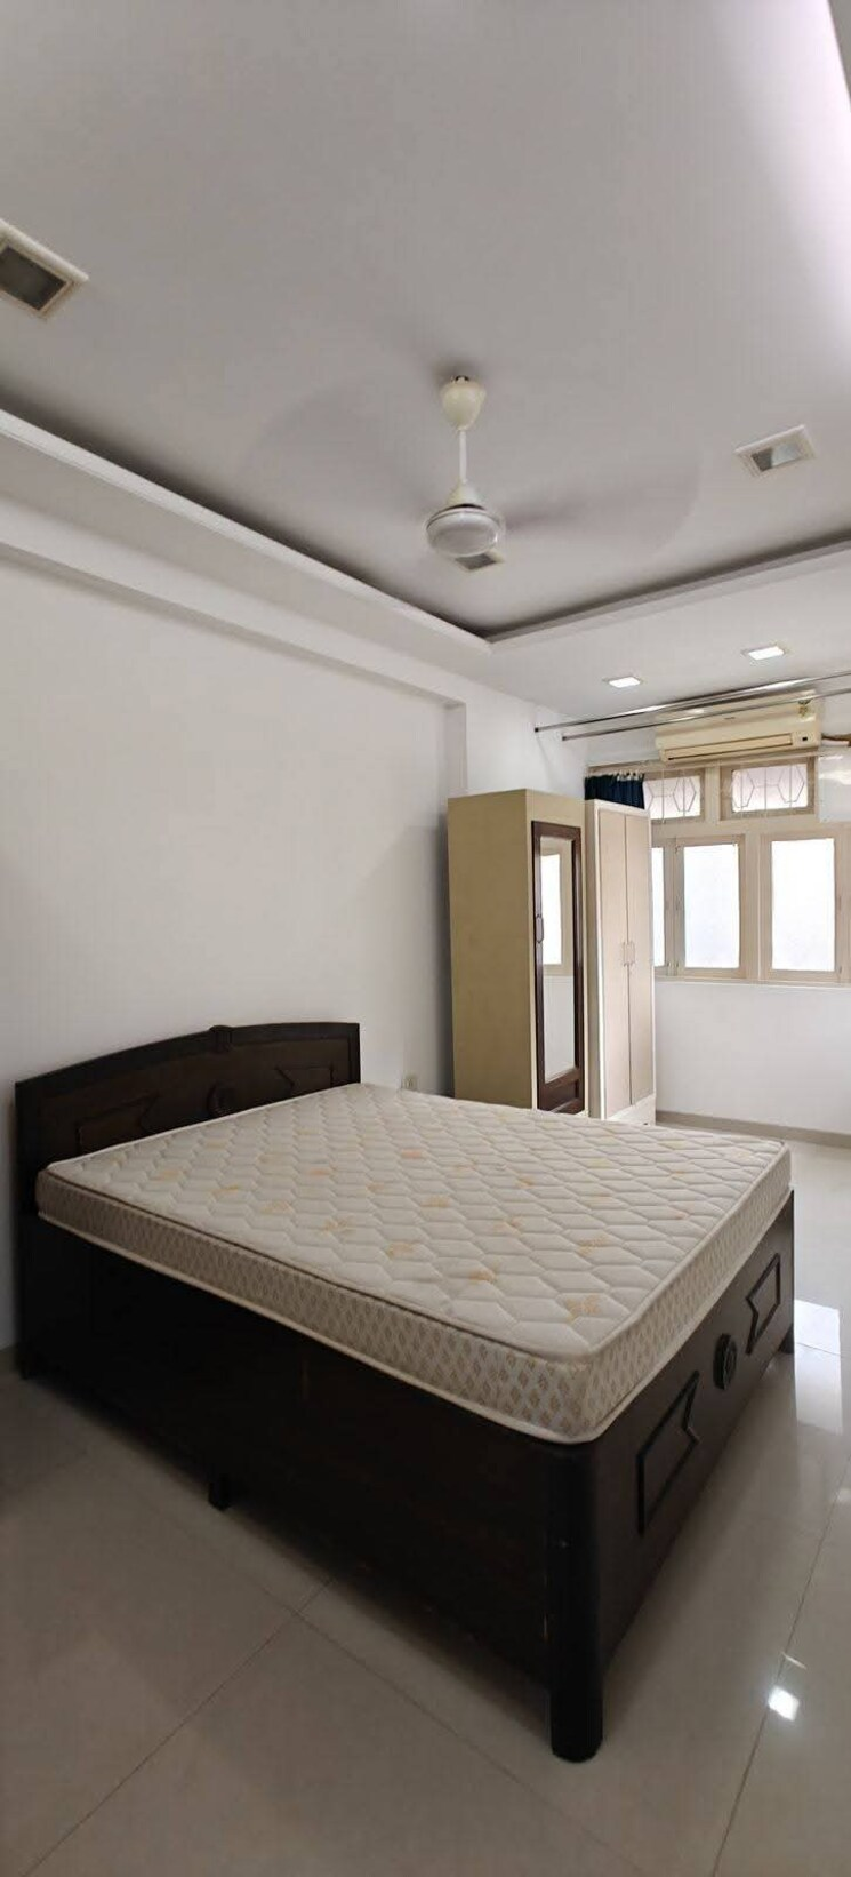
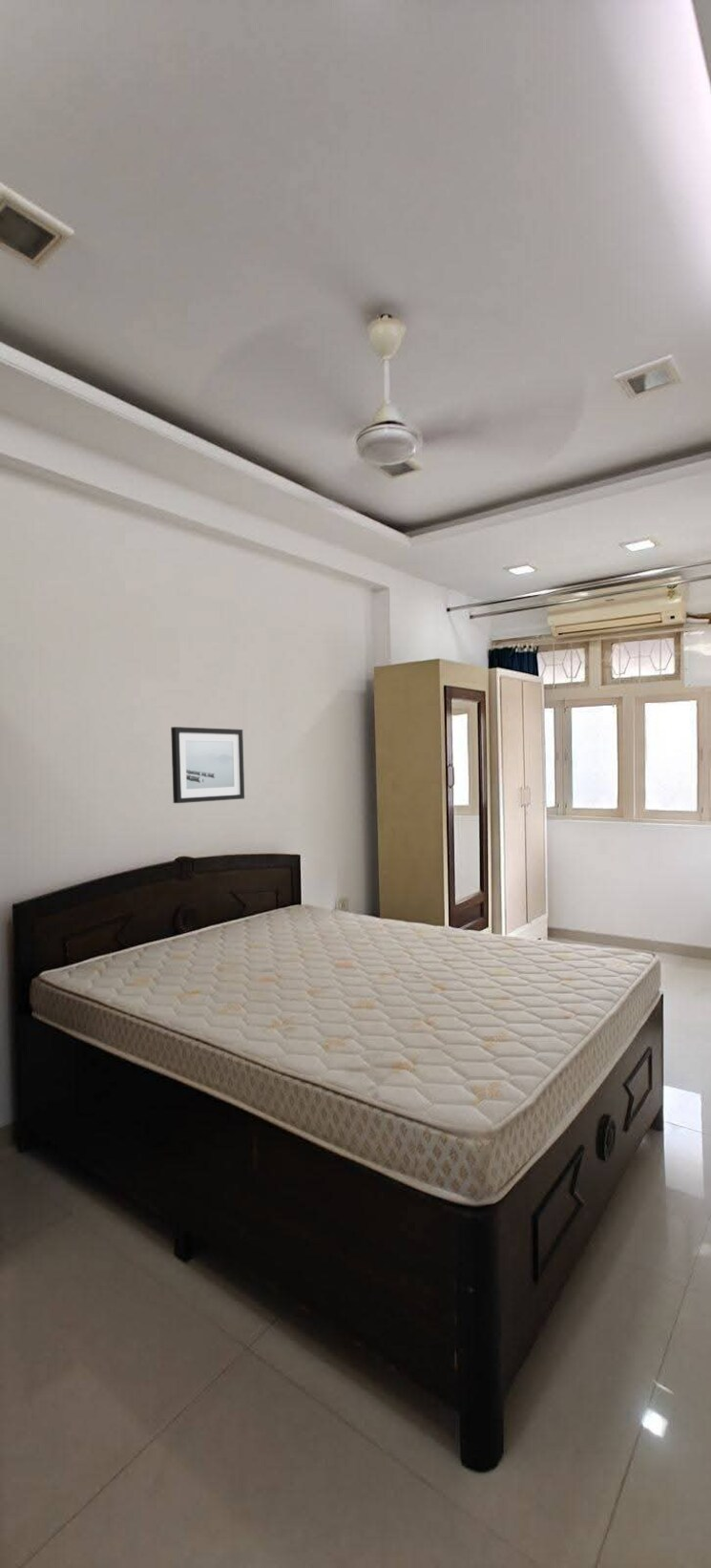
+ wall art (209, 764)
